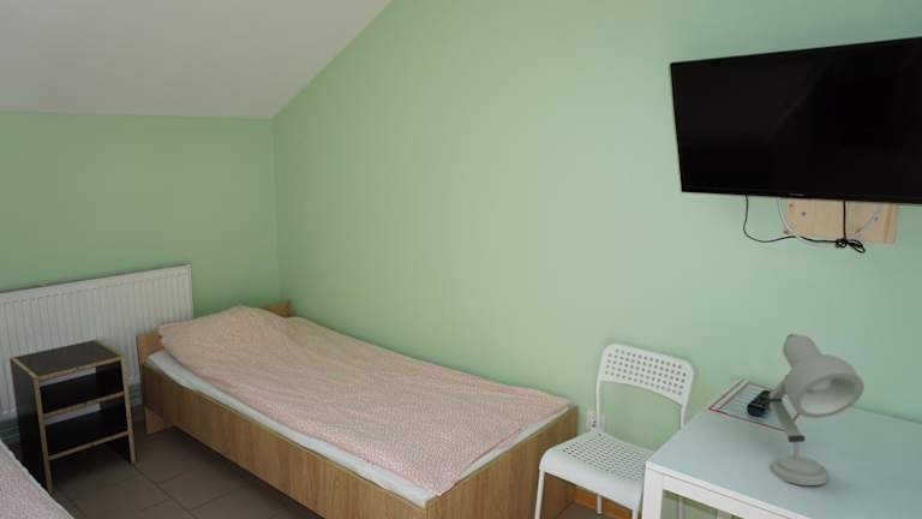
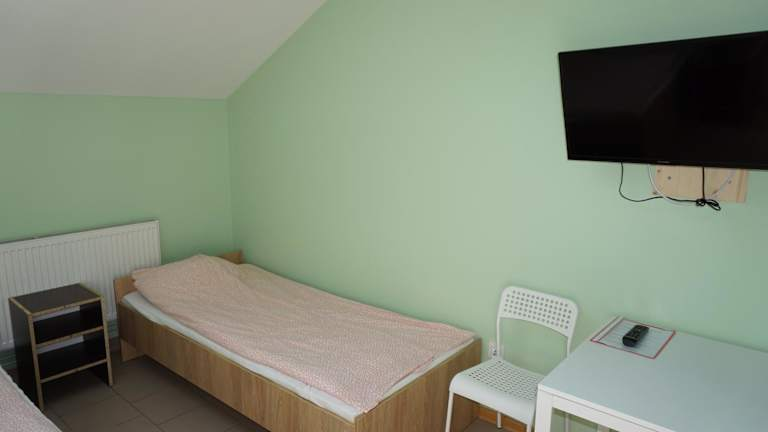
- desk lamp (806, 408)
